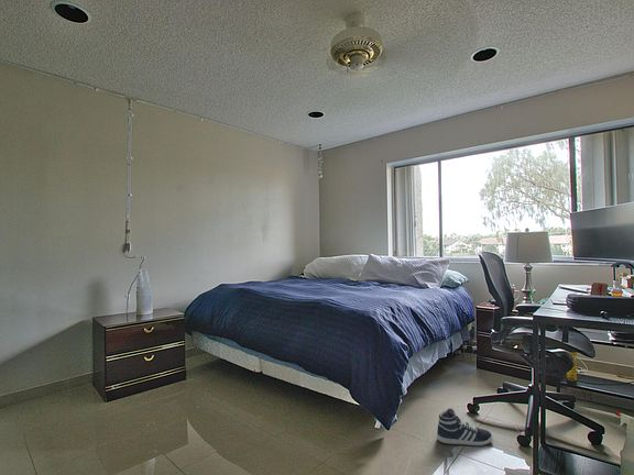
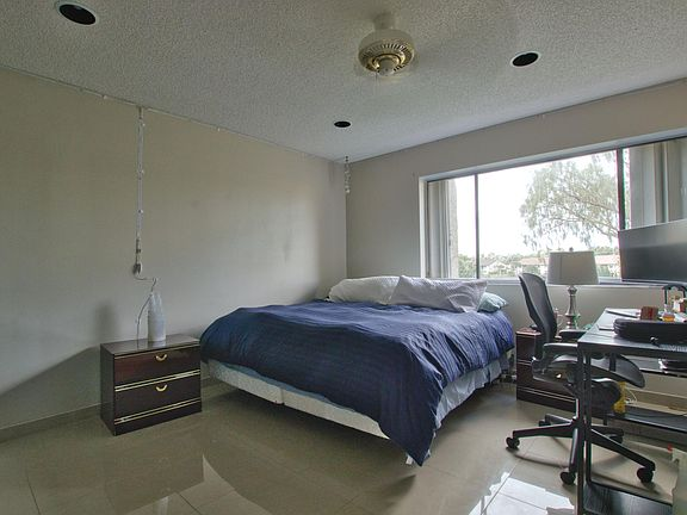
- sneaker (464, 426)
